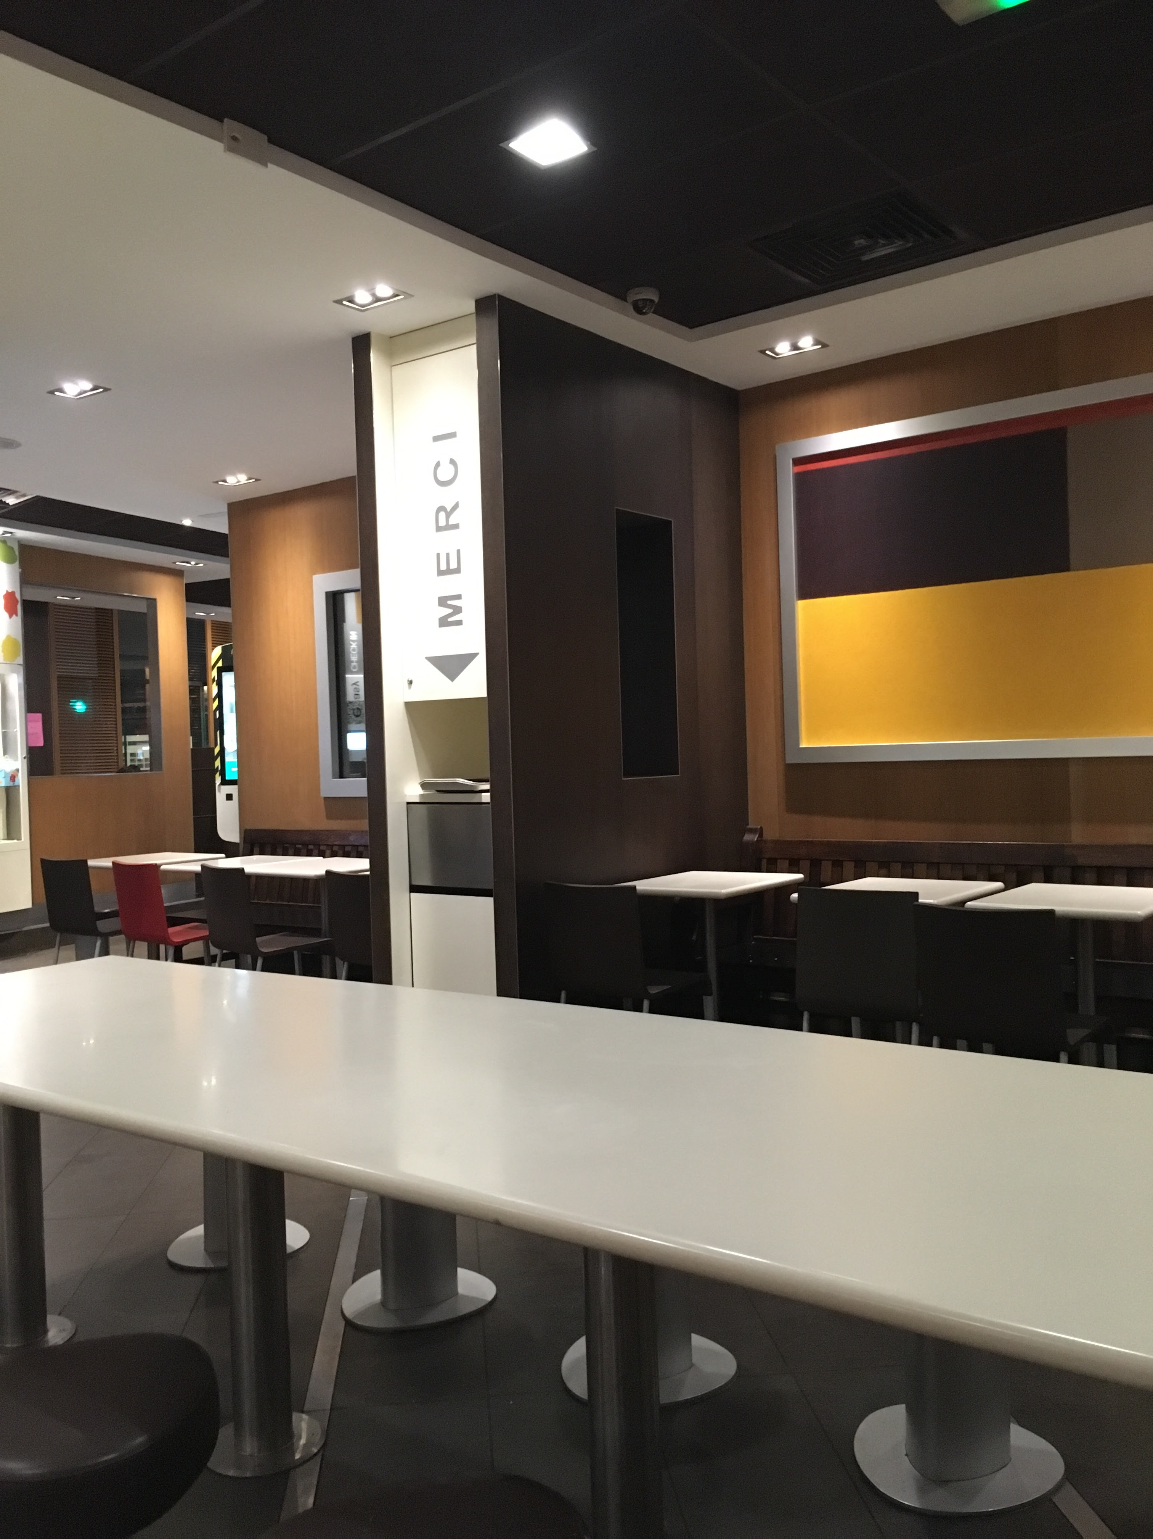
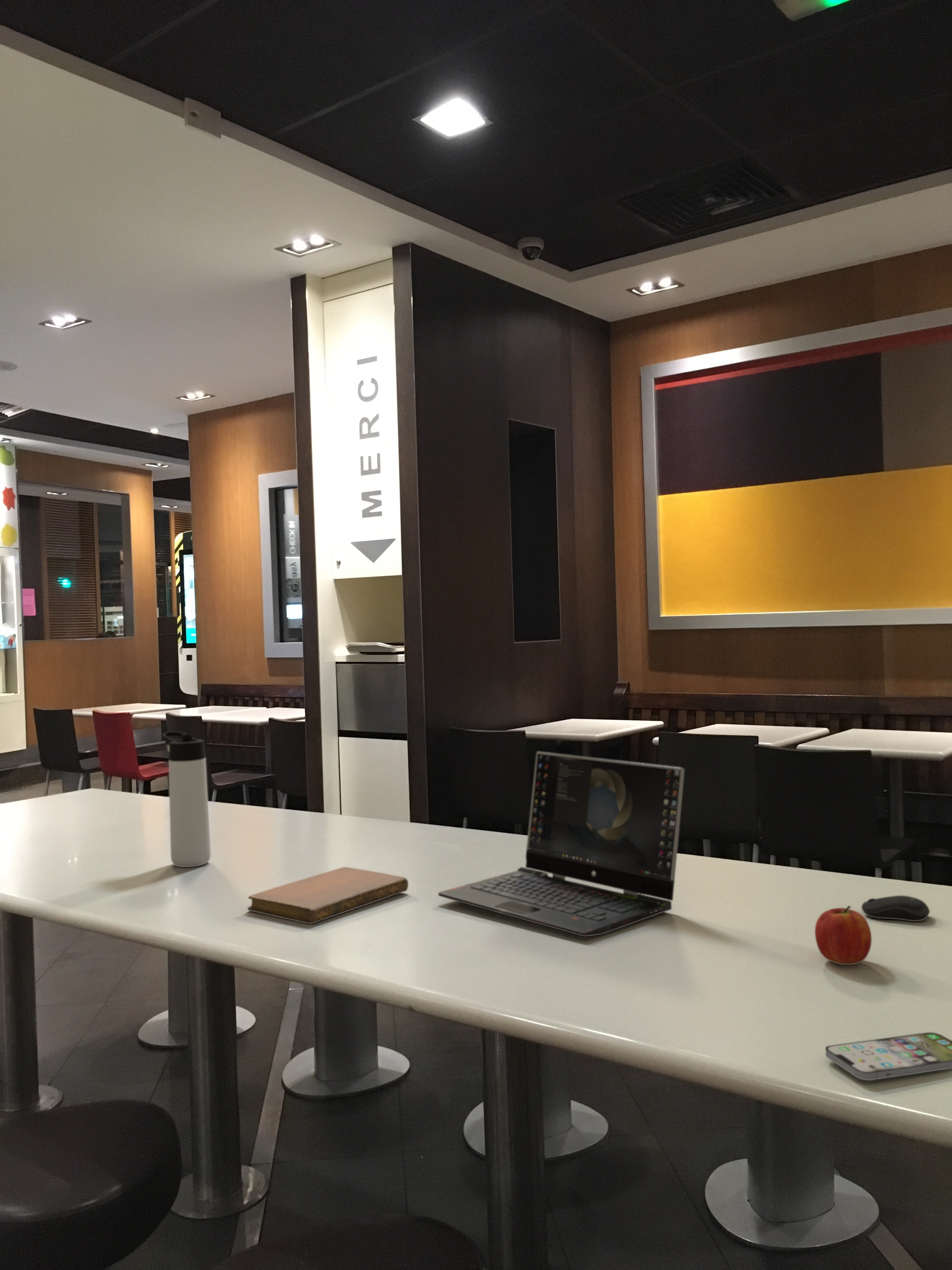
+ notebook (330, 893)
+ smartphone (900, 1055)
+ fruit (843, 933)
+ computer mouse (895, 906)
+ thermos bottle (184, 798)
+ laptop computer (558, 836)
